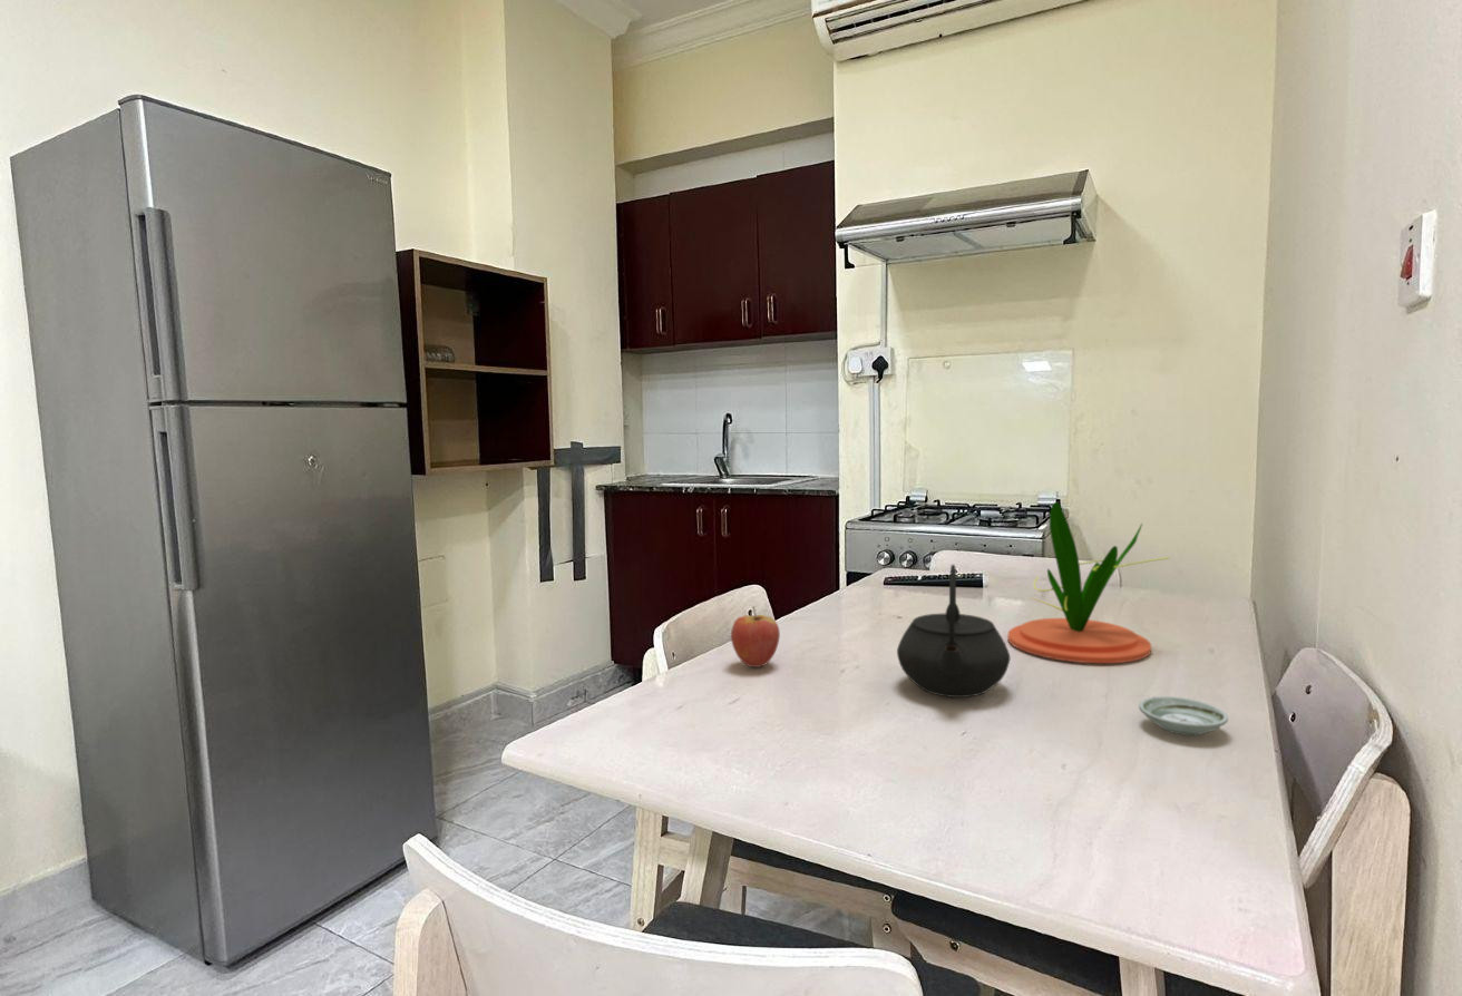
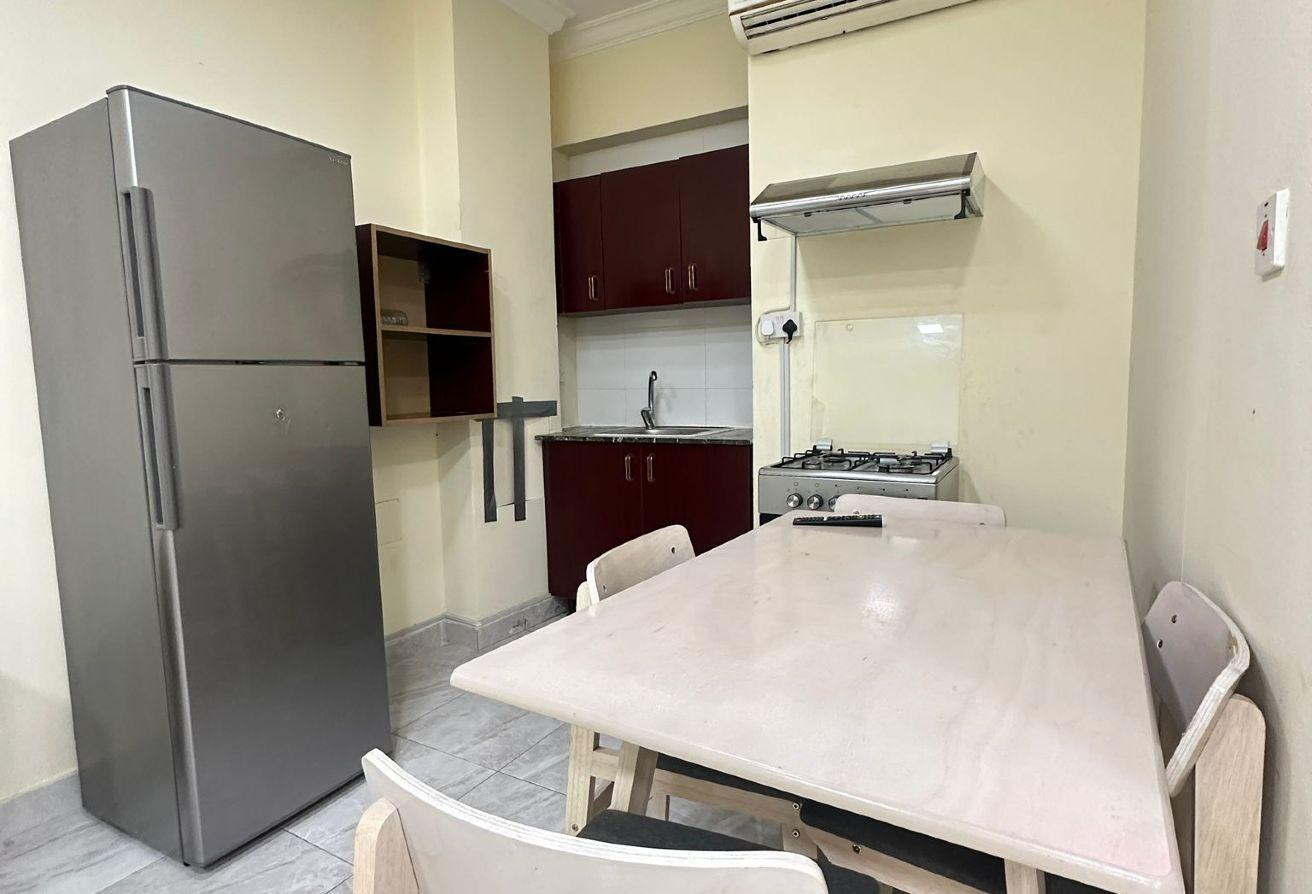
- fruit (754, 635)
- kettle (952, 628)
- saucer (1181, 719)
- plant (1080, 573)
